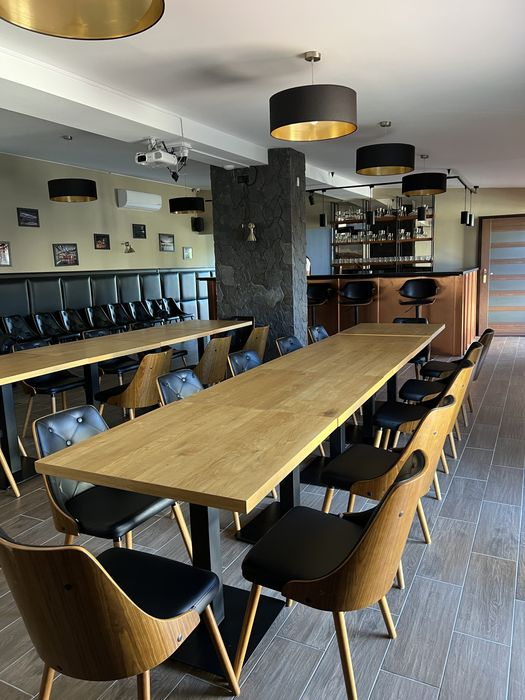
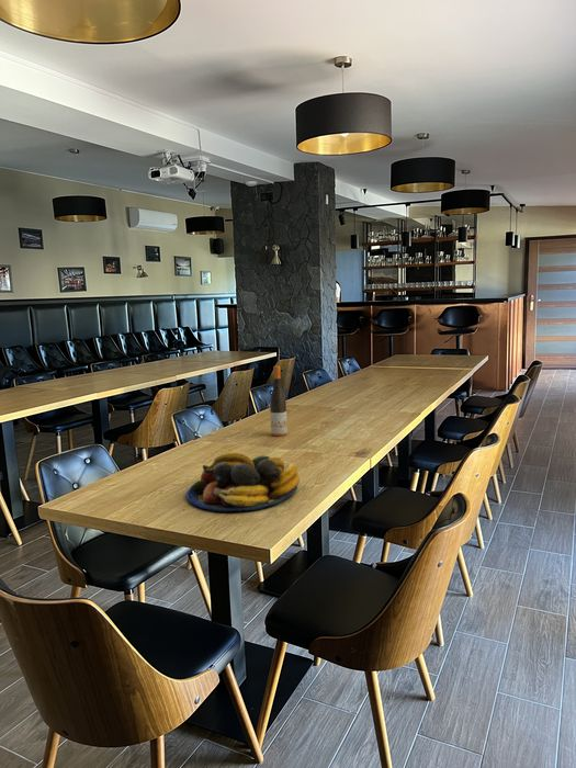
+ wine bottle (278, 400)
+ fruit bowl (240, 472)
